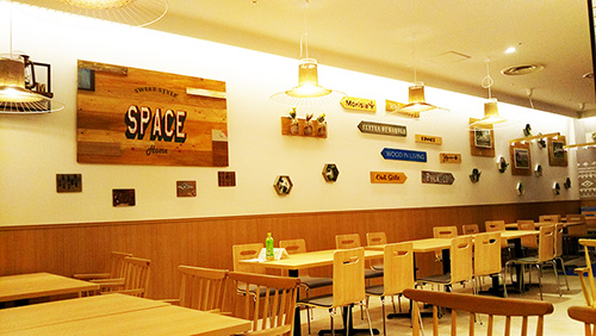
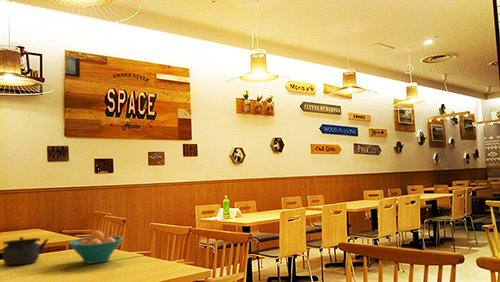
+ kettle (26, 249)
+ fruit bowl (96, 245)
